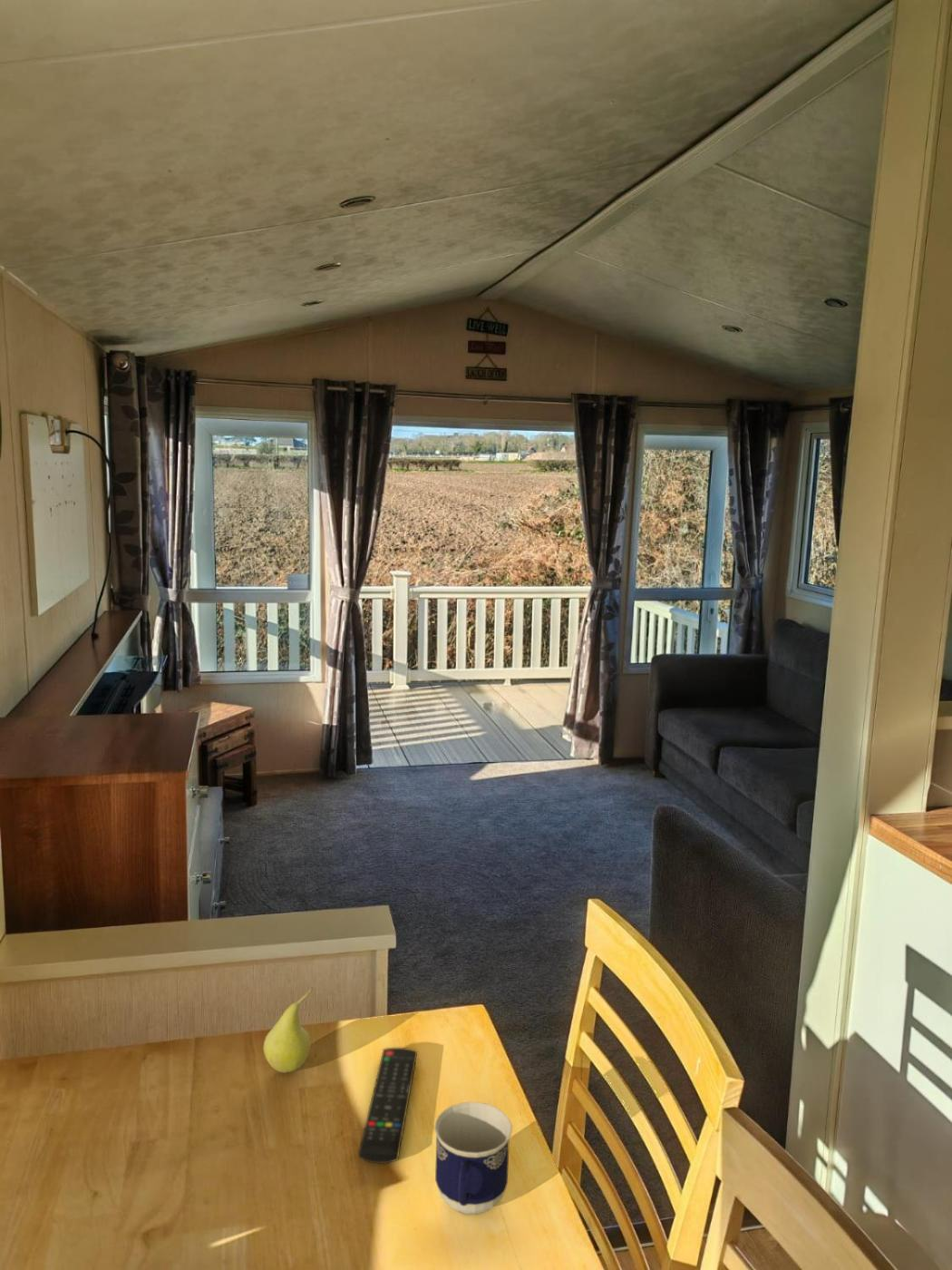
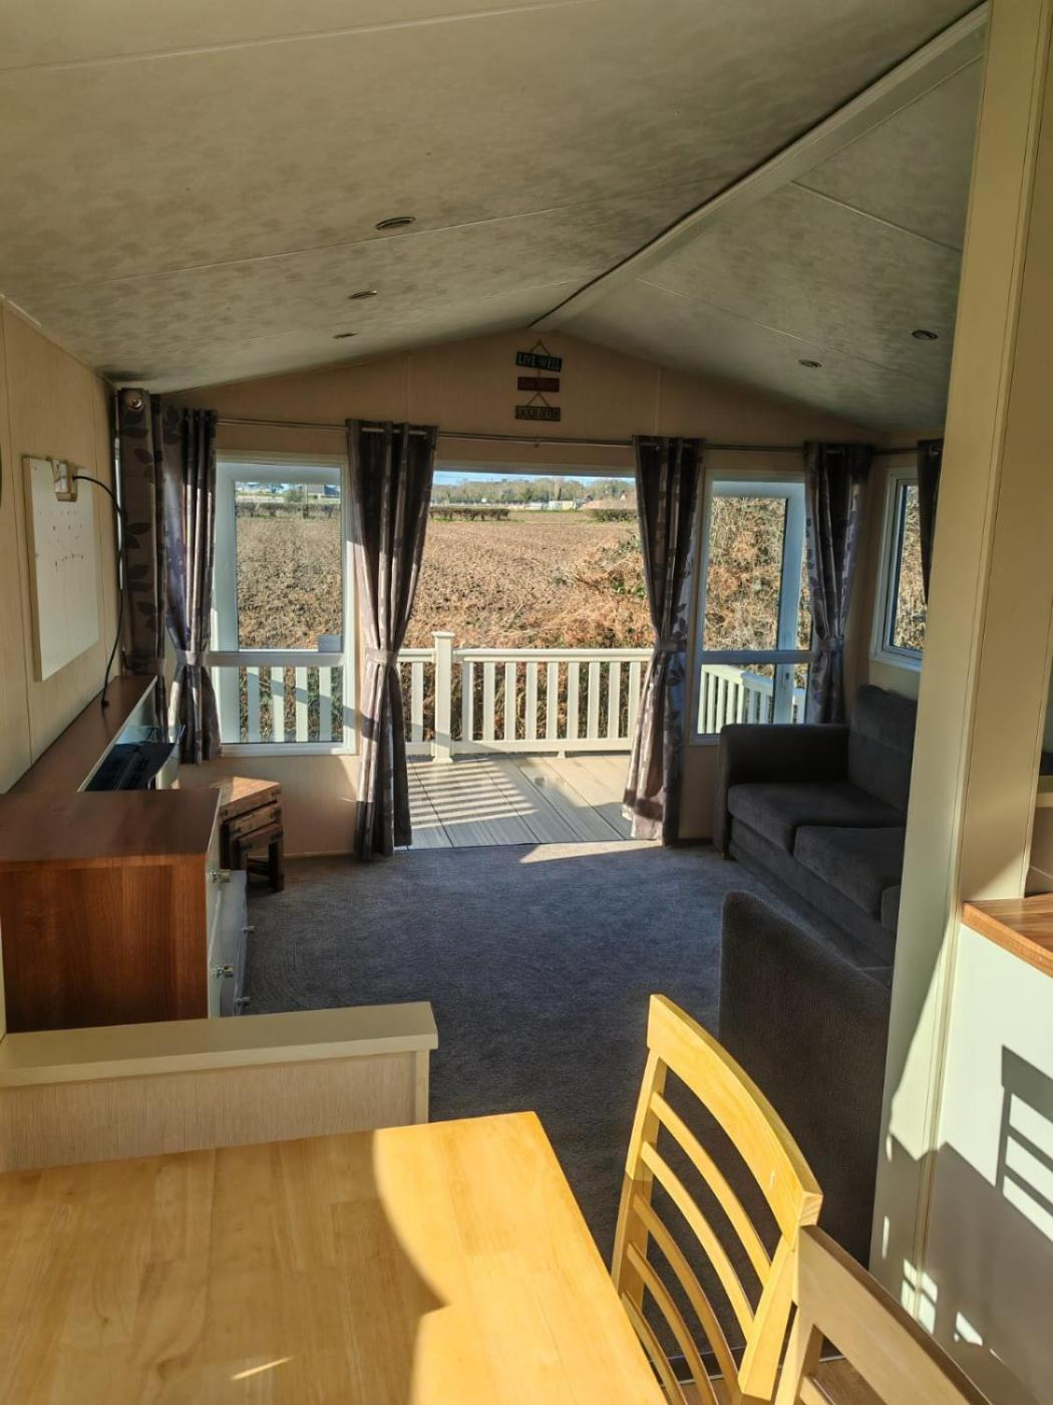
- fruit (290, 1031)
- remote control (390, 1100)
- cup (470, 1170)
